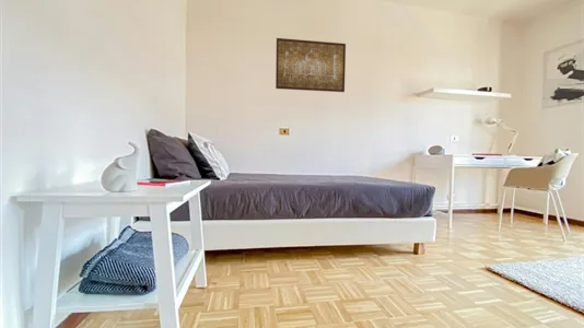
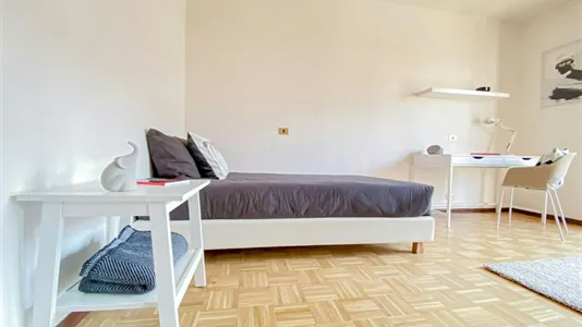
- wall art (311, 66)
